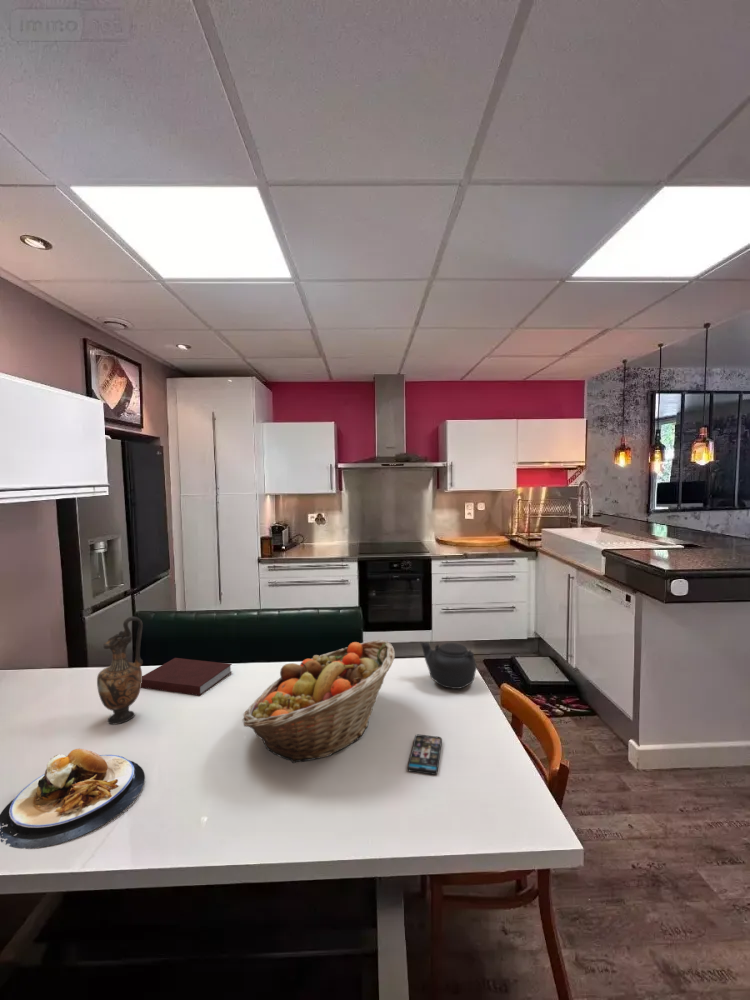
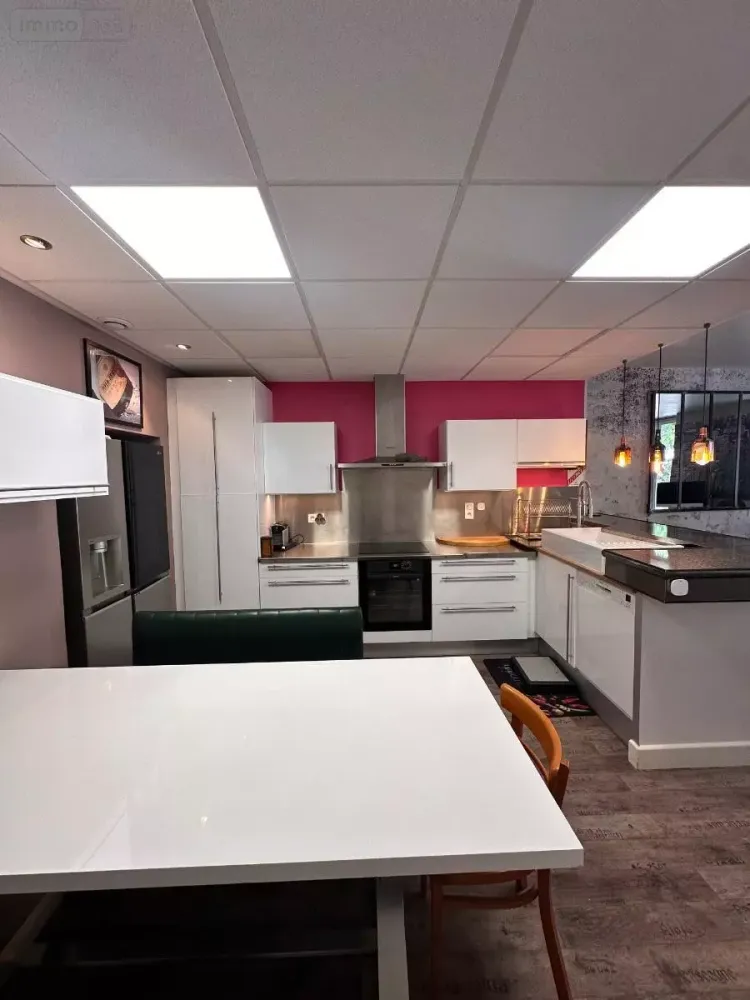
- smartphone (425, 753)
- plate (74, 781)
- vase (121, 668)
- notebook (186, 675)
- fruit basket (324, 690)
- teapot (447, 664)
